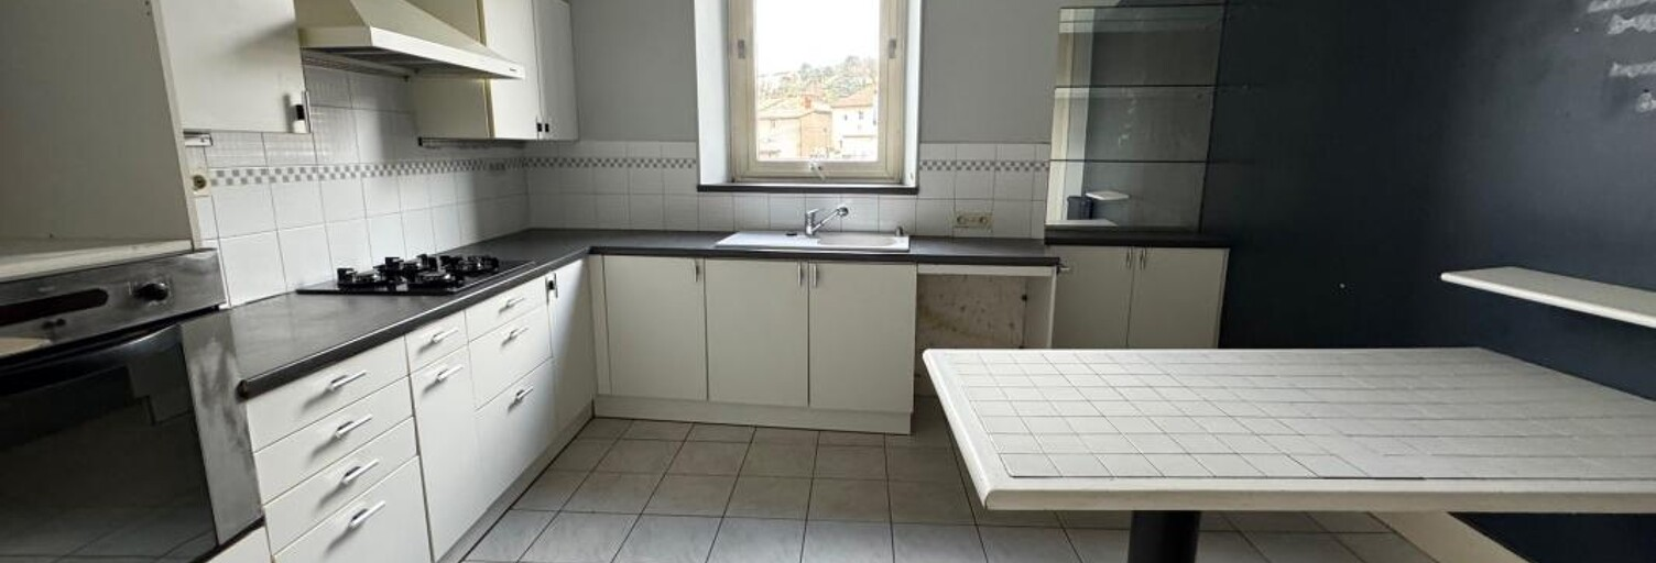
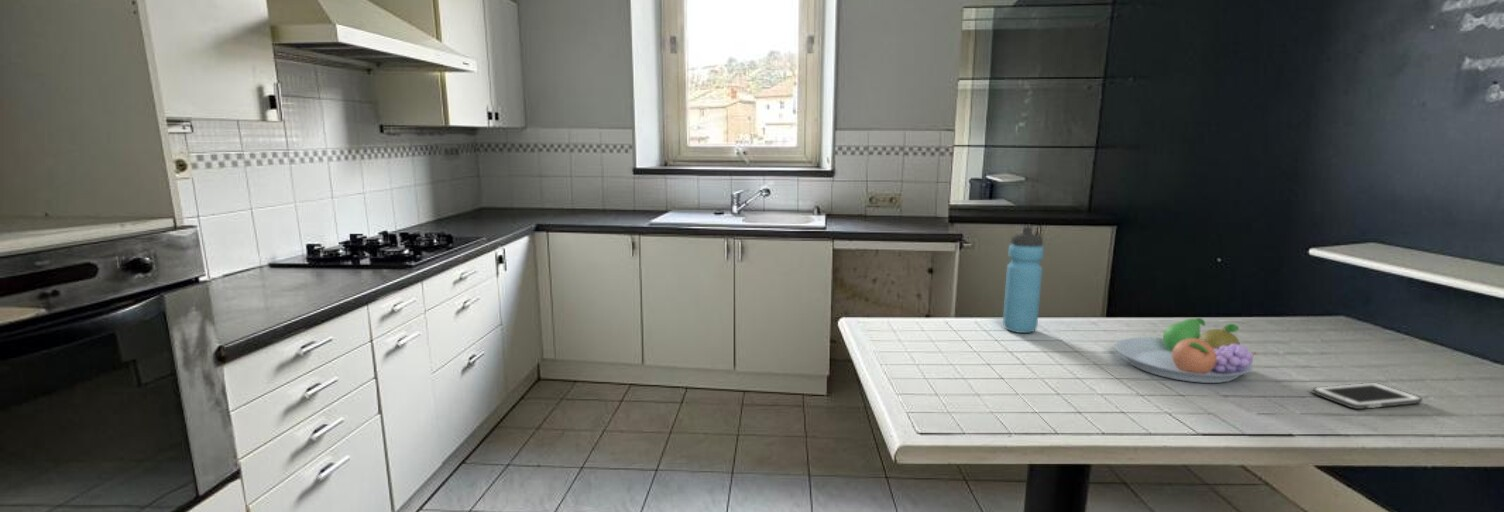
+ cell phone (1366, 395)
+ water bottle (1023, 278)
+ fruit bowl (1185, 343)
